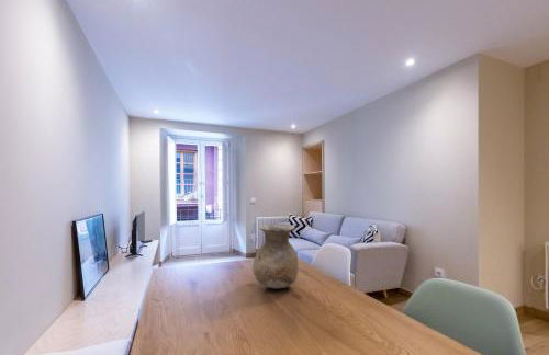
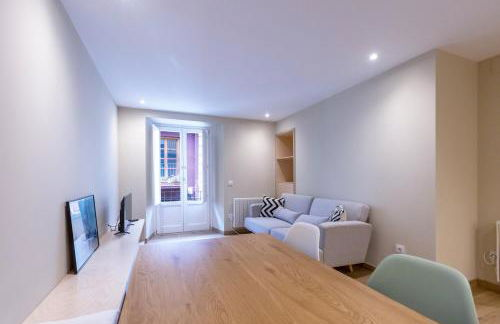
- vase (276, 255)
